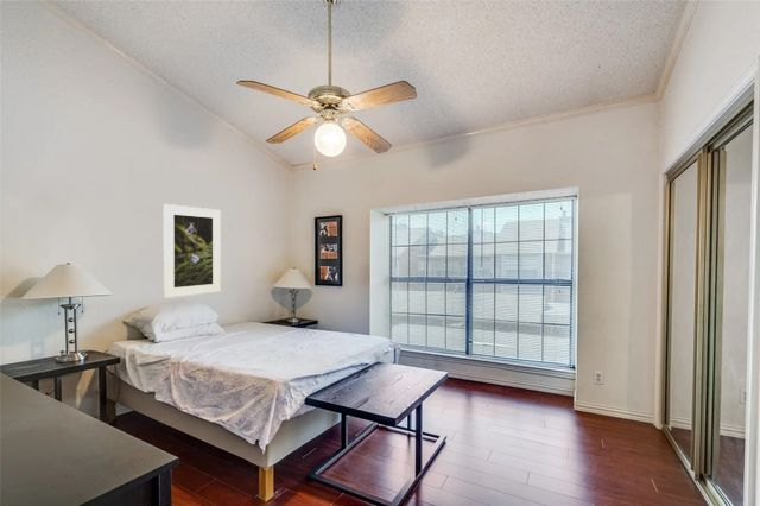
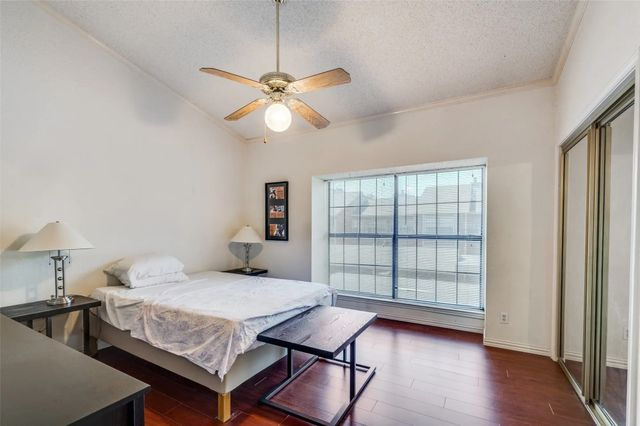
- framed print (194, 251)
